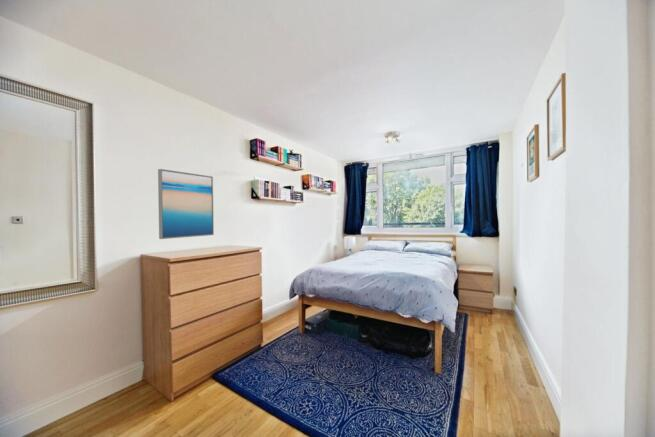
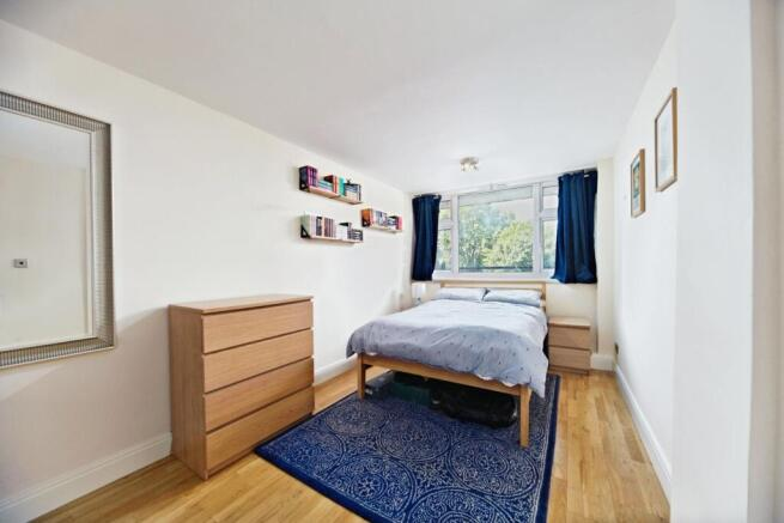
- wall art (188, 205)
